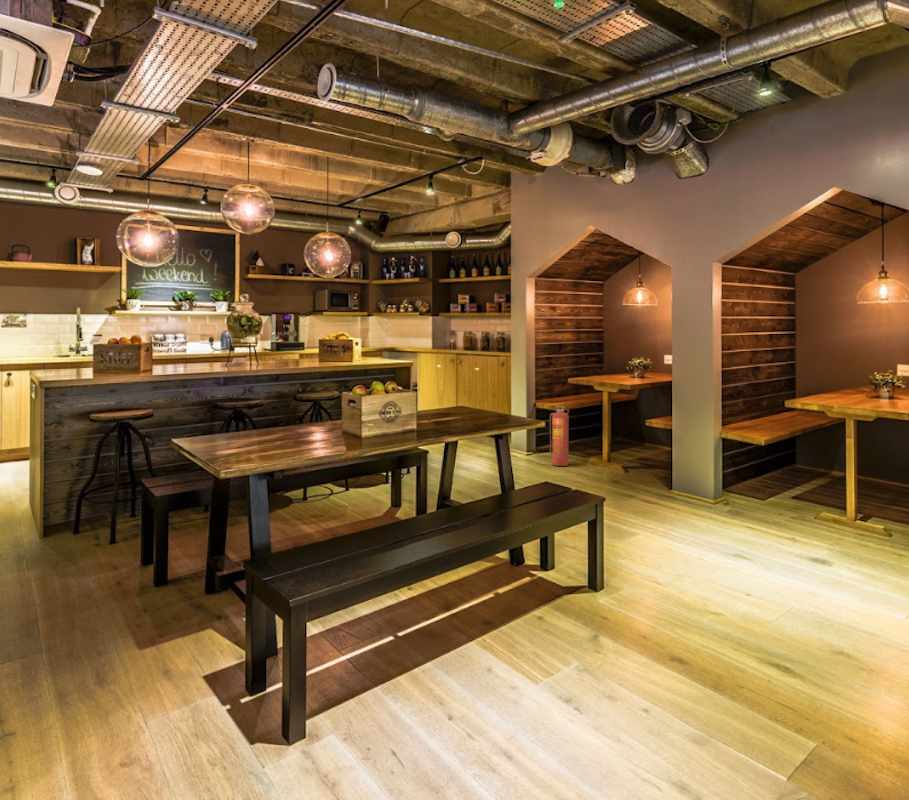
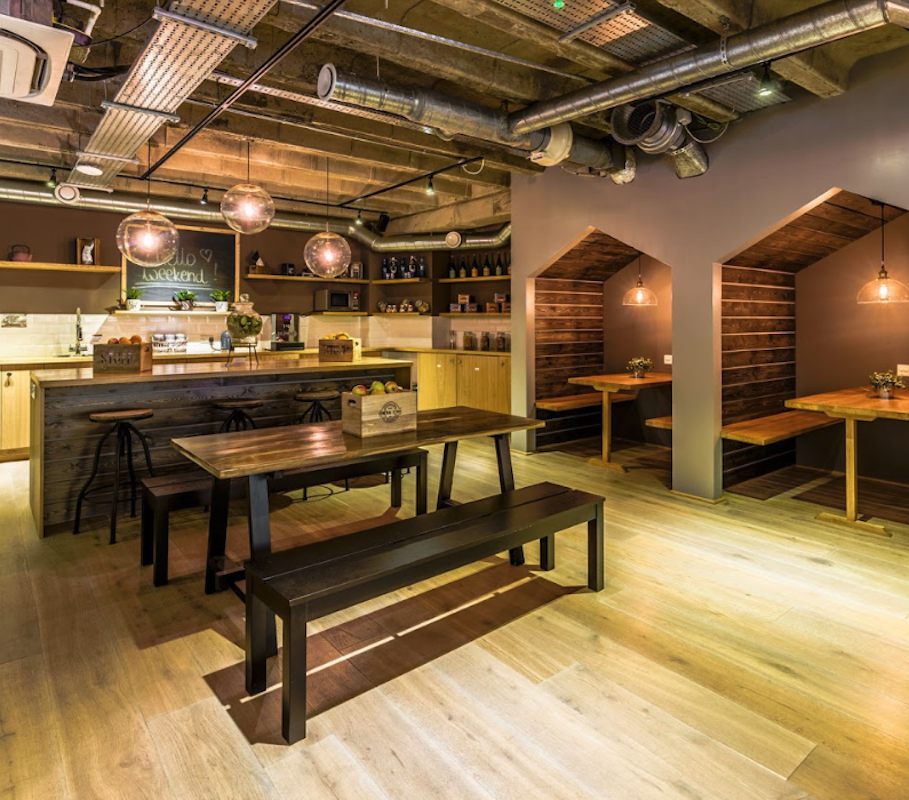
- fire extinguisher (560, 435)
